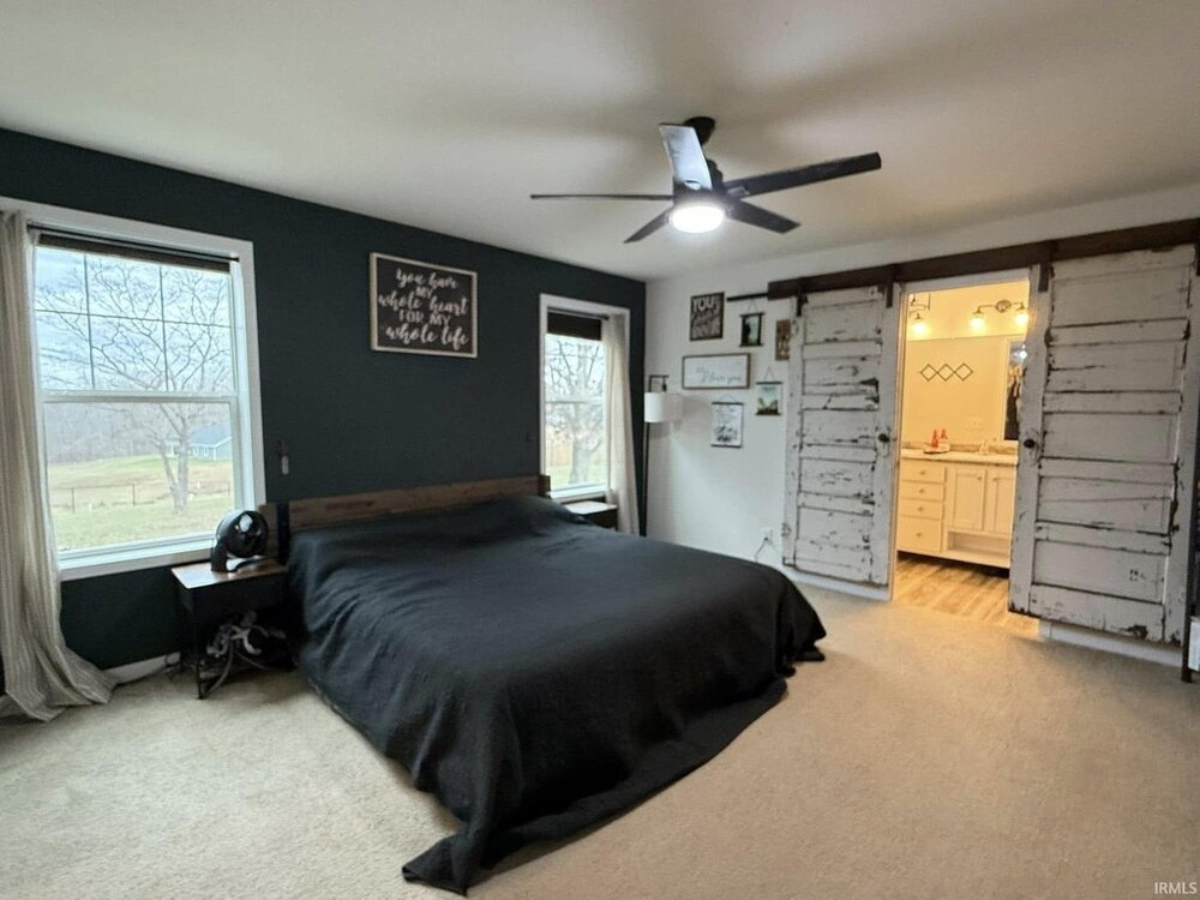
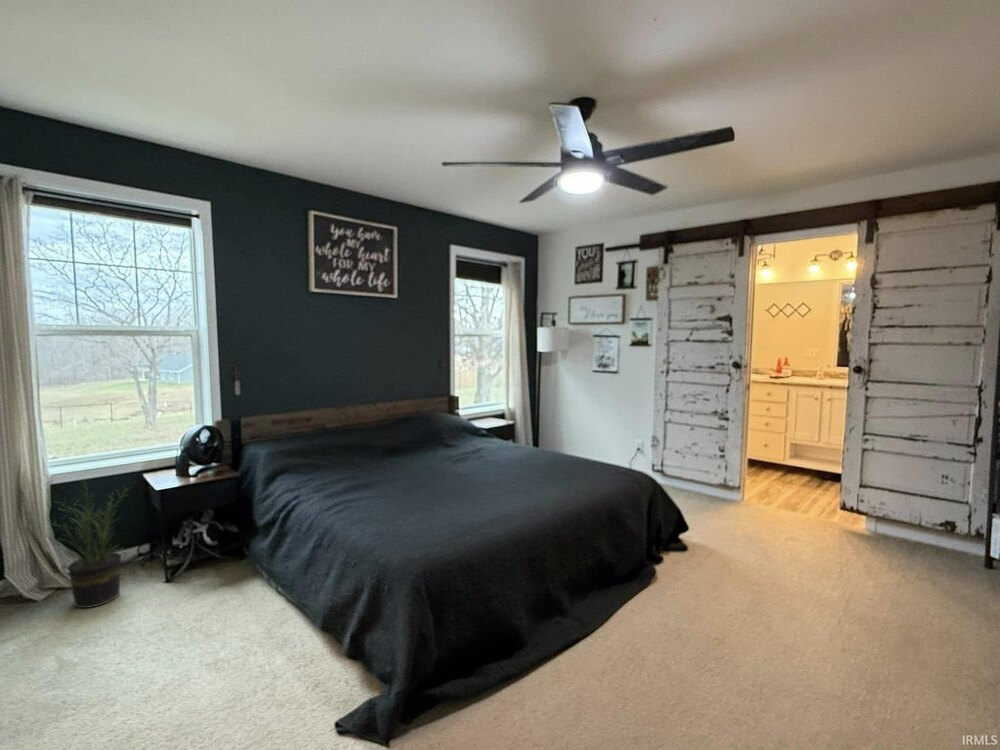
+ potted plant (91, 541)
